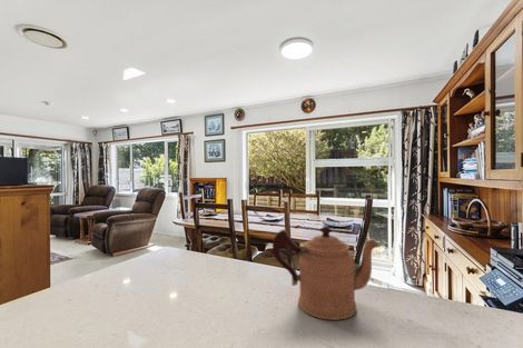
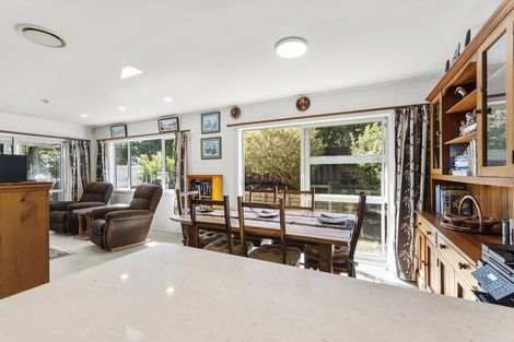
- coffeepot (325, 265)
